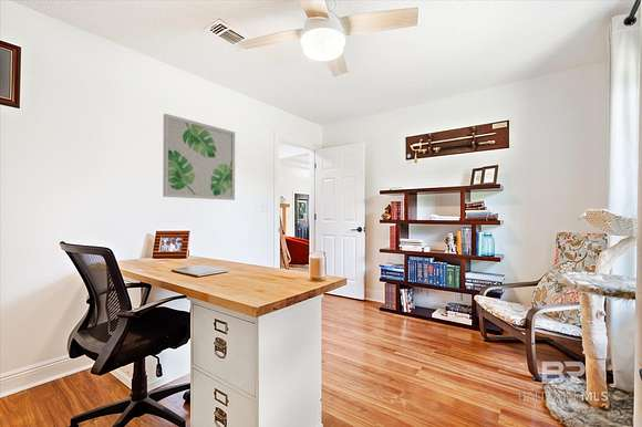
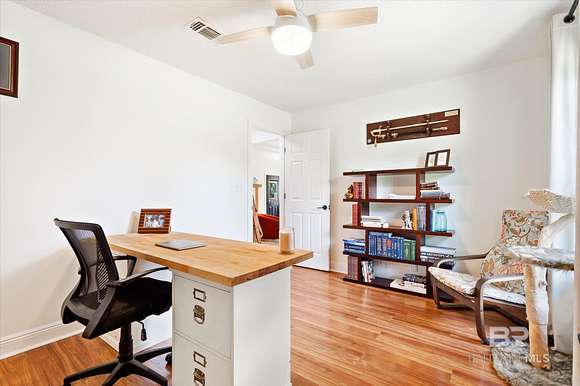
- wall art (203, 160)
